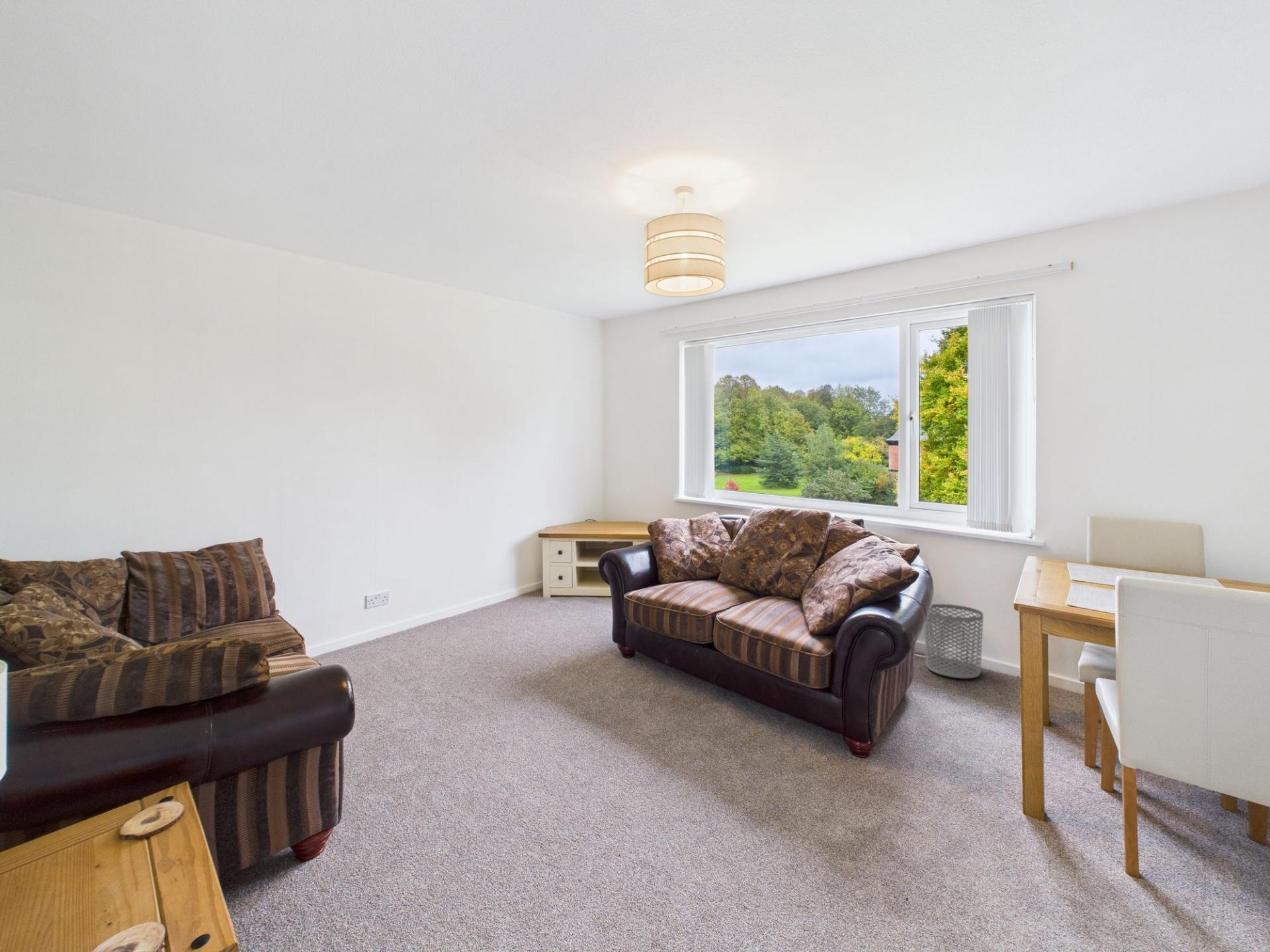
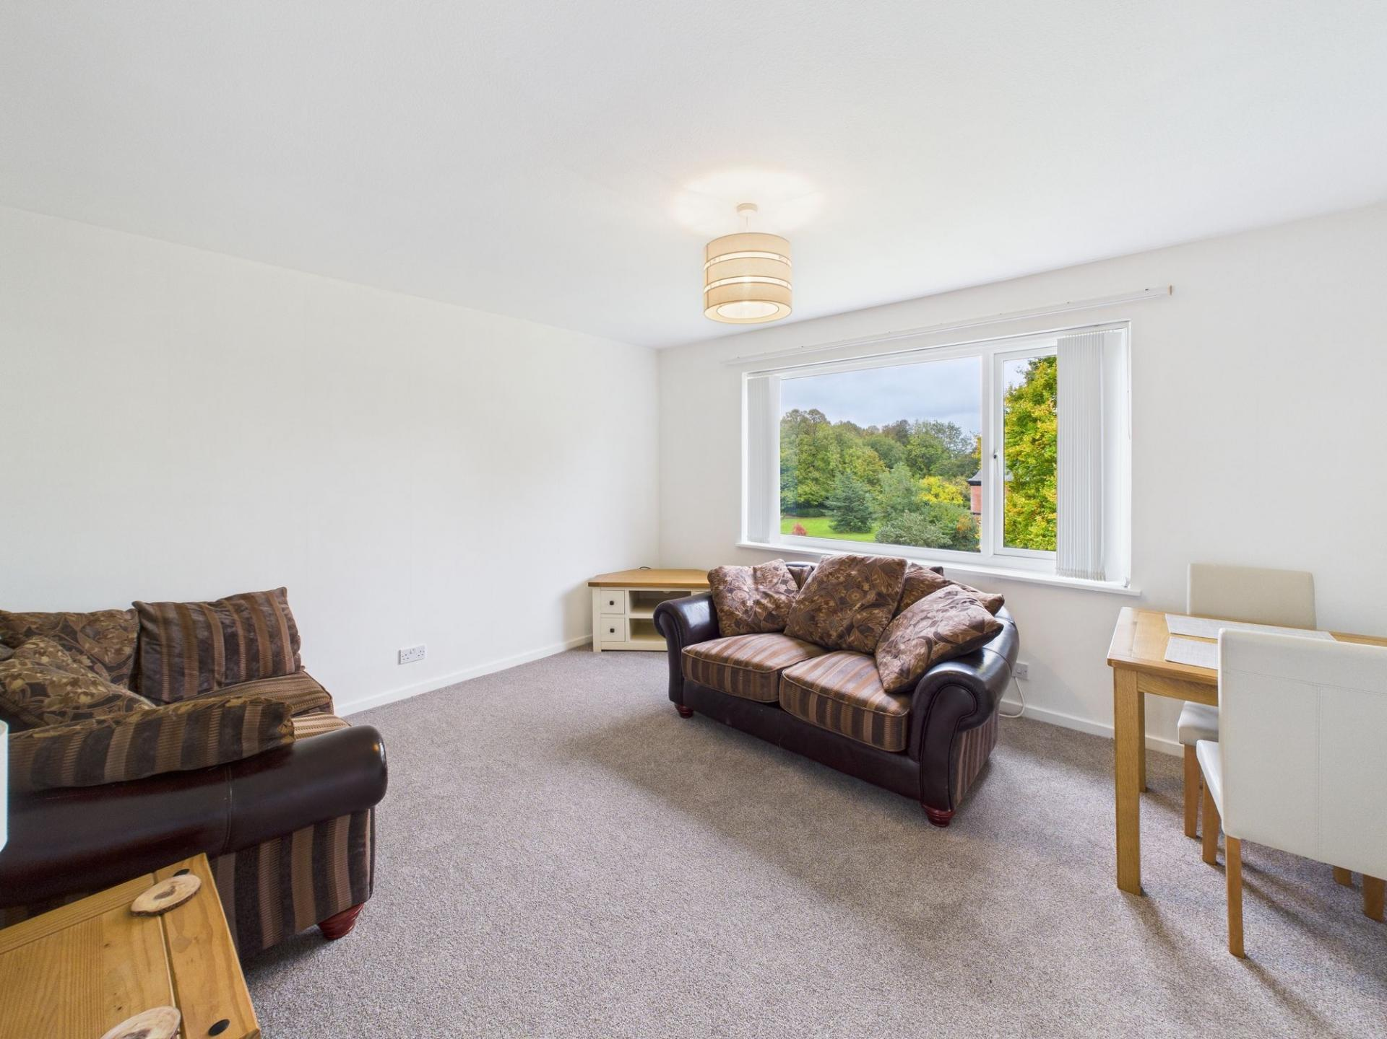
- waste bin (952, 640)
